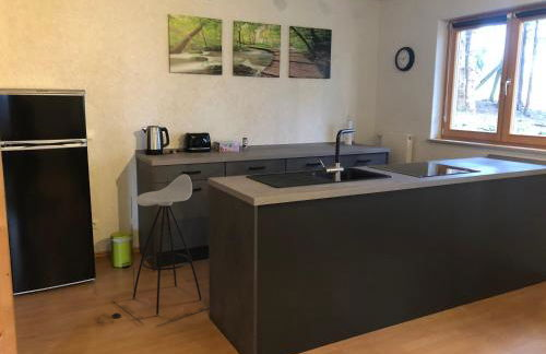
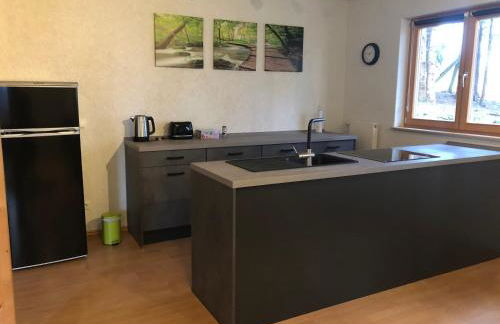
- stool (146, 243)
